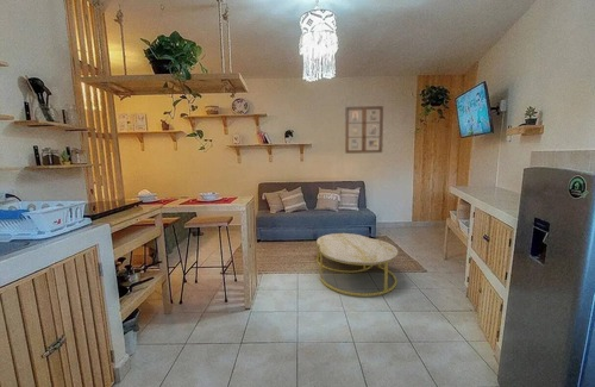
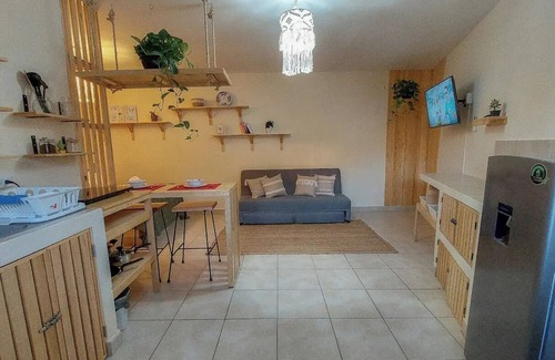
- coffee table (351, 255)
- picture frame (363, 130)
